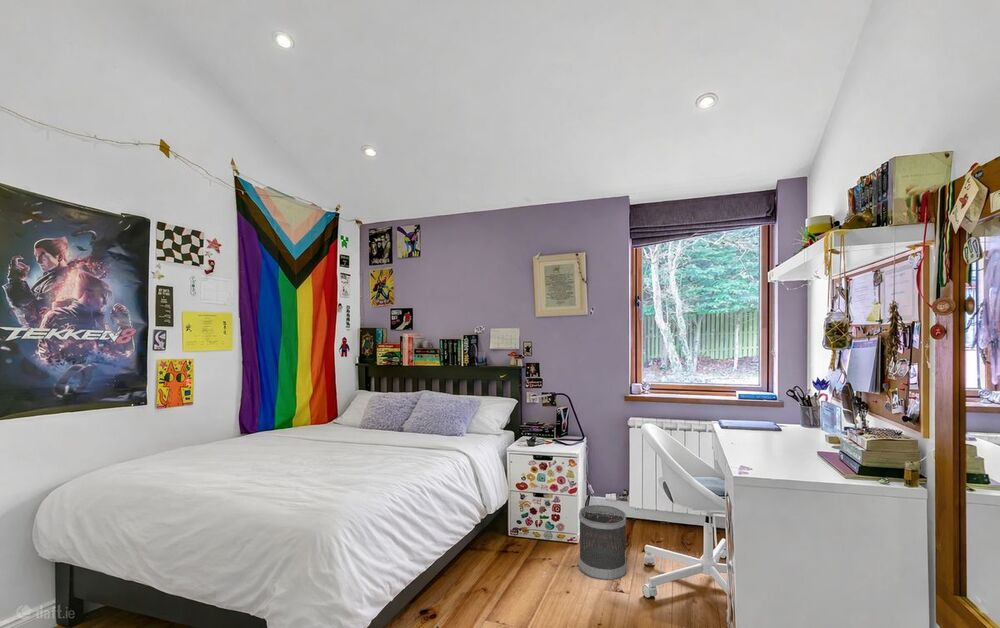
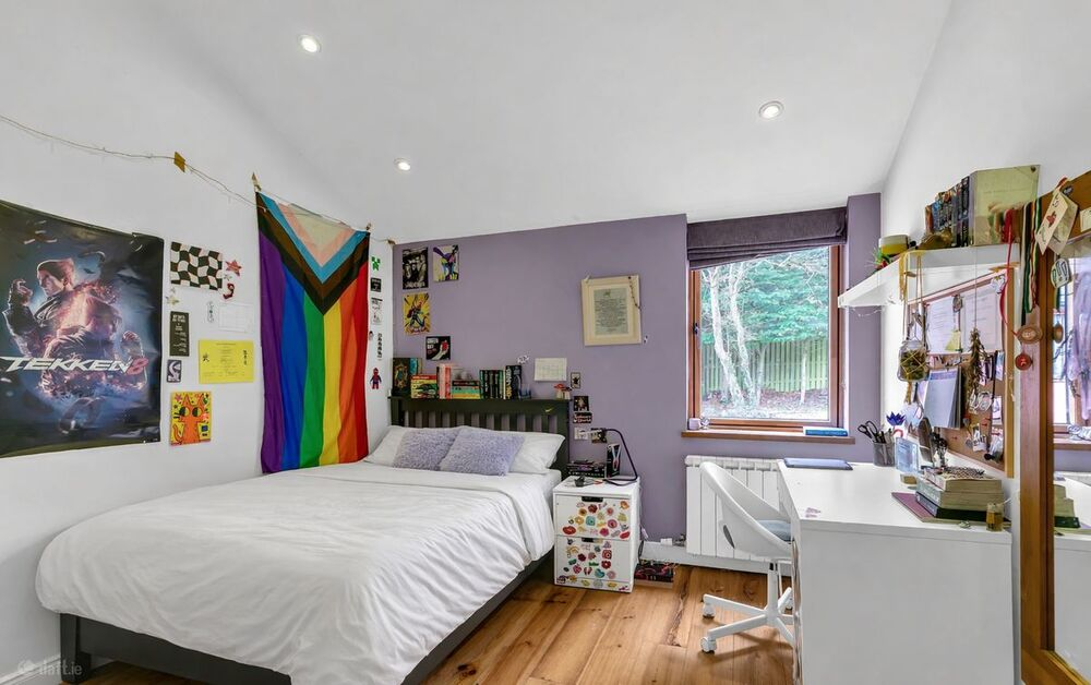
- wastebasket (602, 541)
